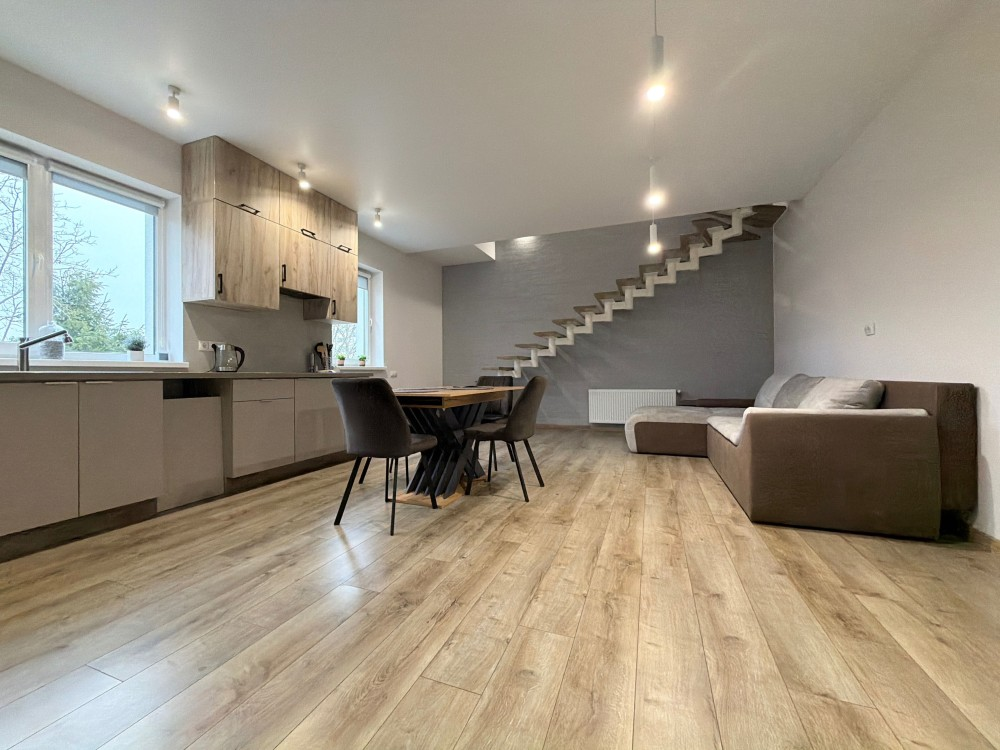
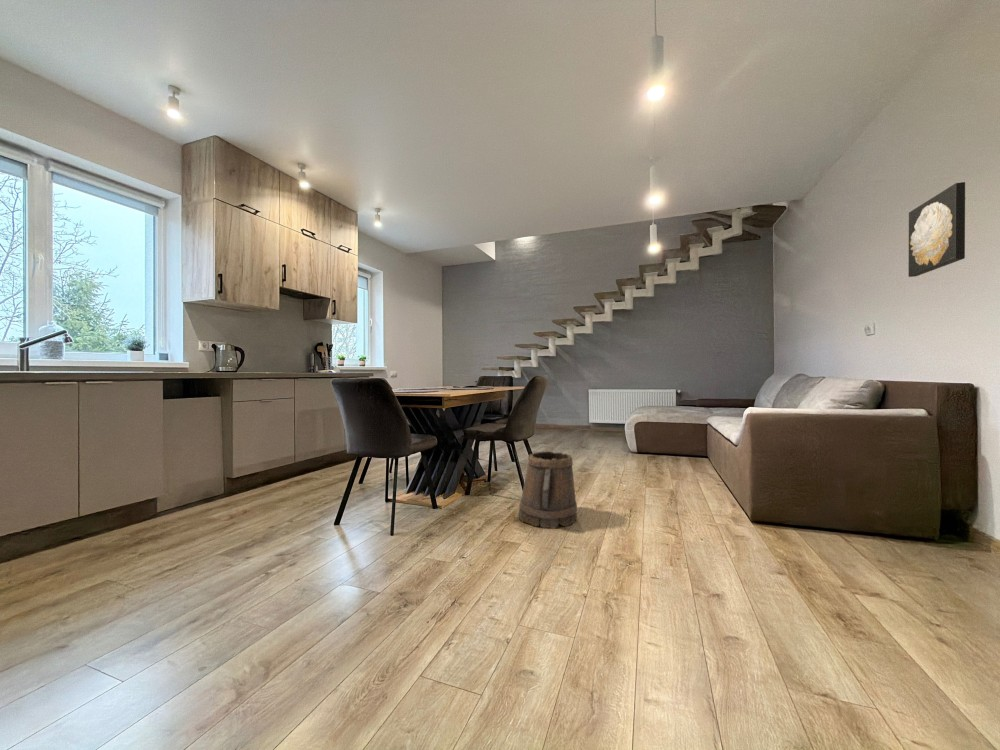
+ bucket (547, 486)
+ wall art (934, 233)
